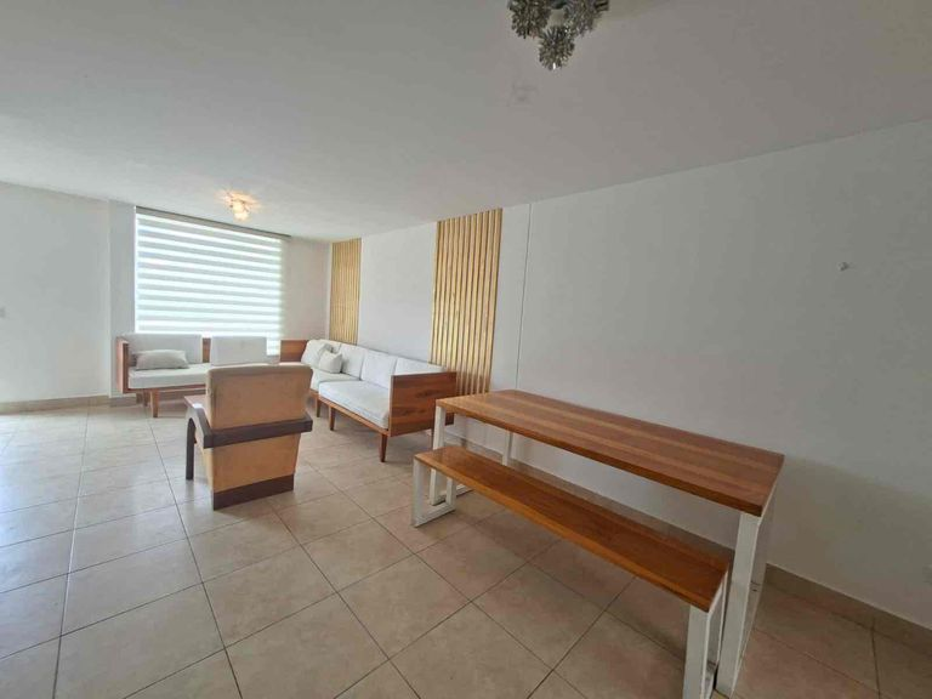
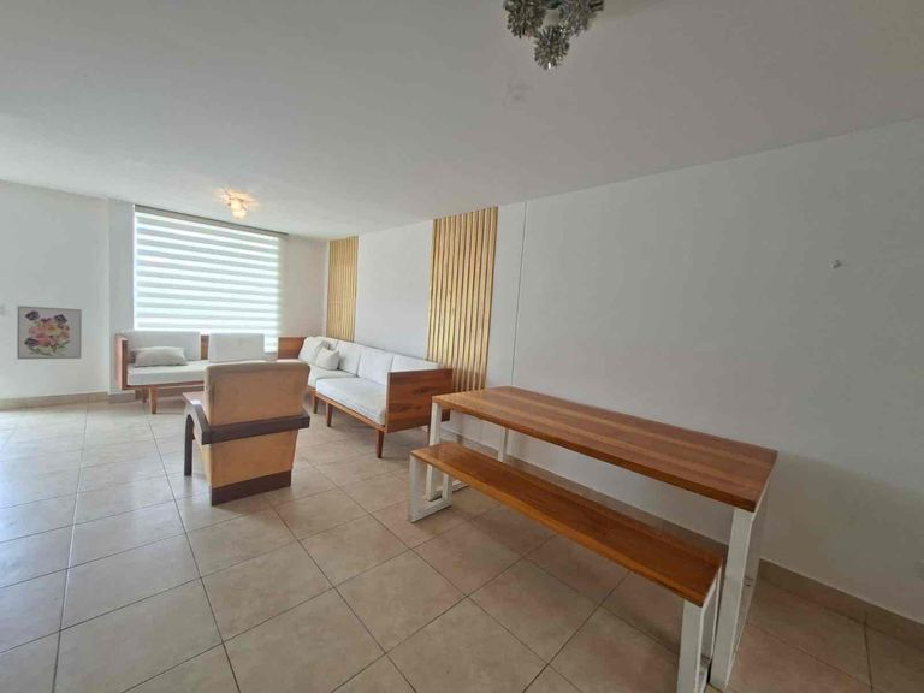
+ wall art (51, 332)
